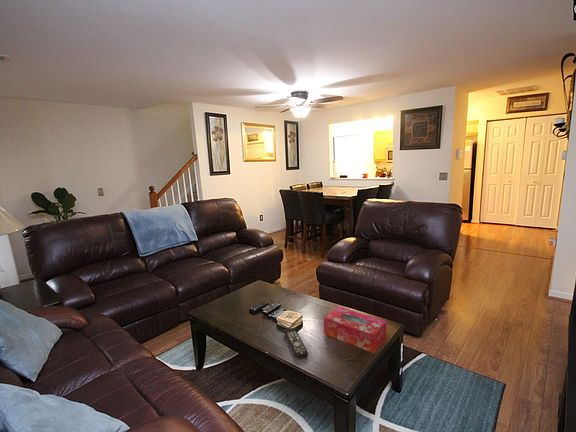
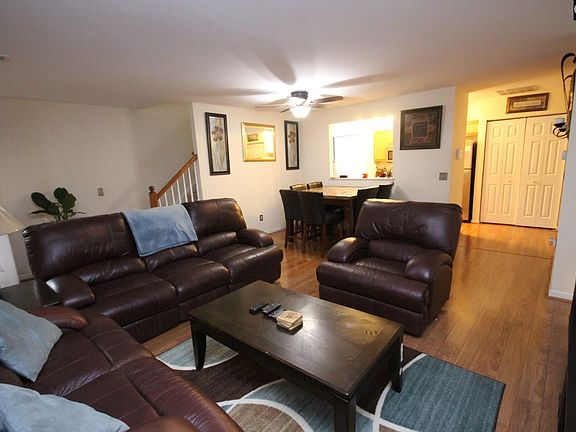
- tissue box (354, 327)
- remote control (295, 342)
